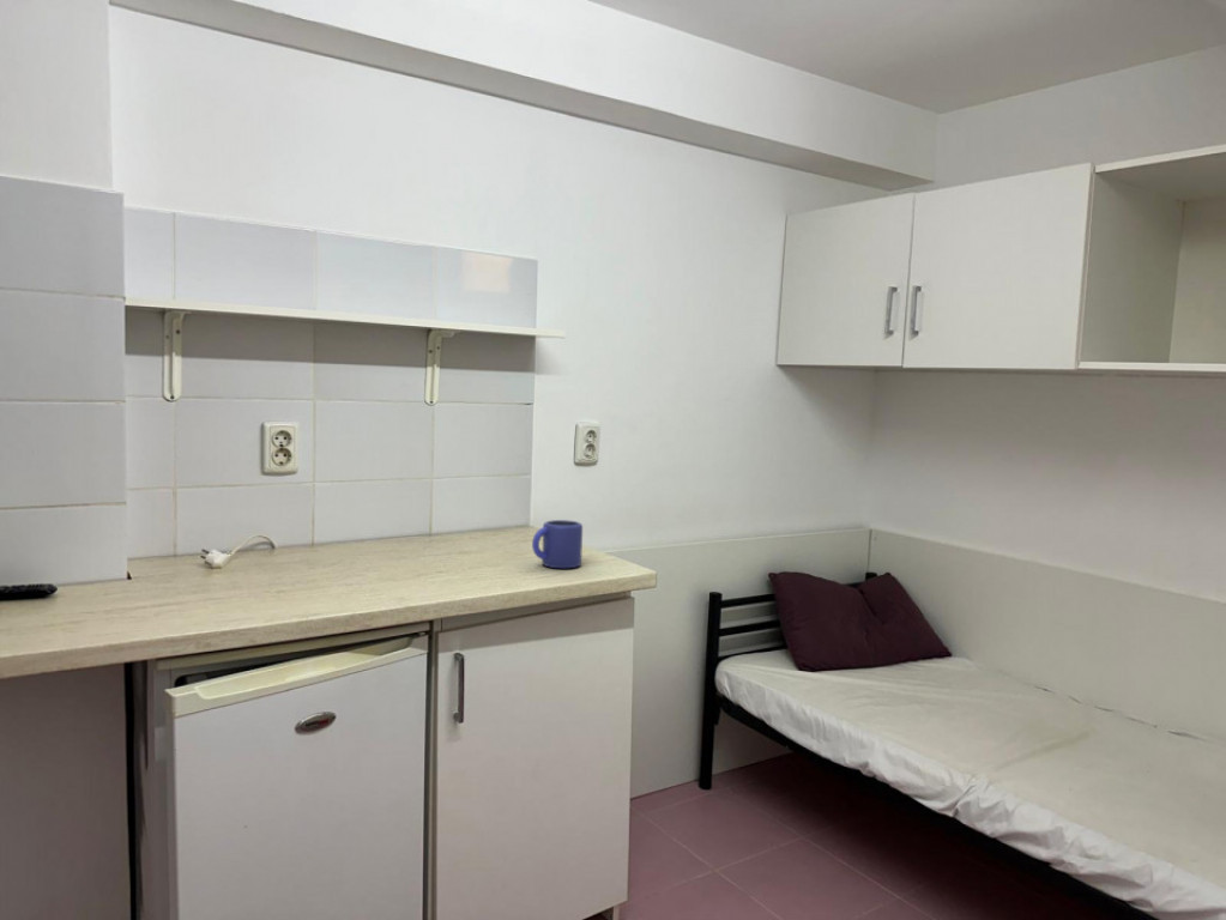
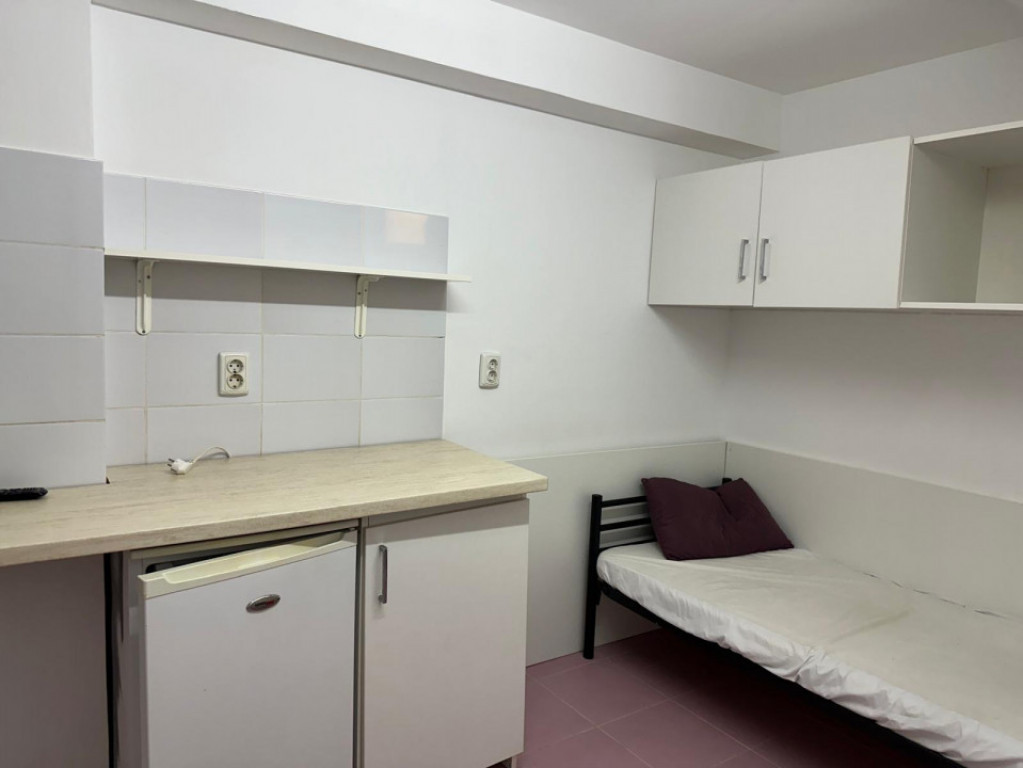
- mug (556, 544)
